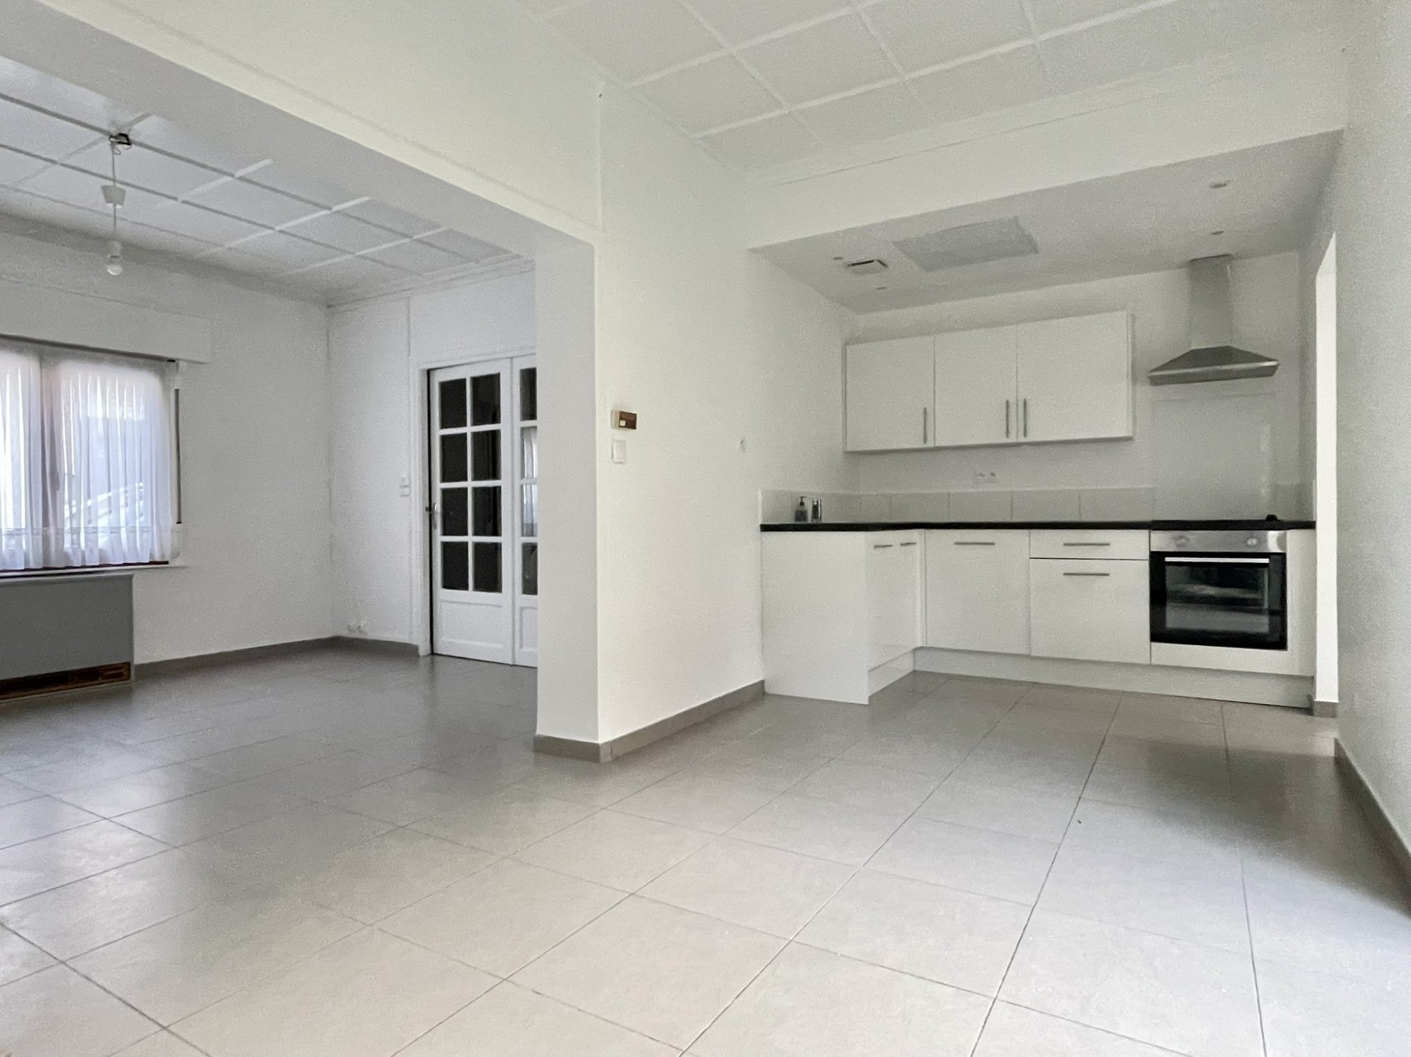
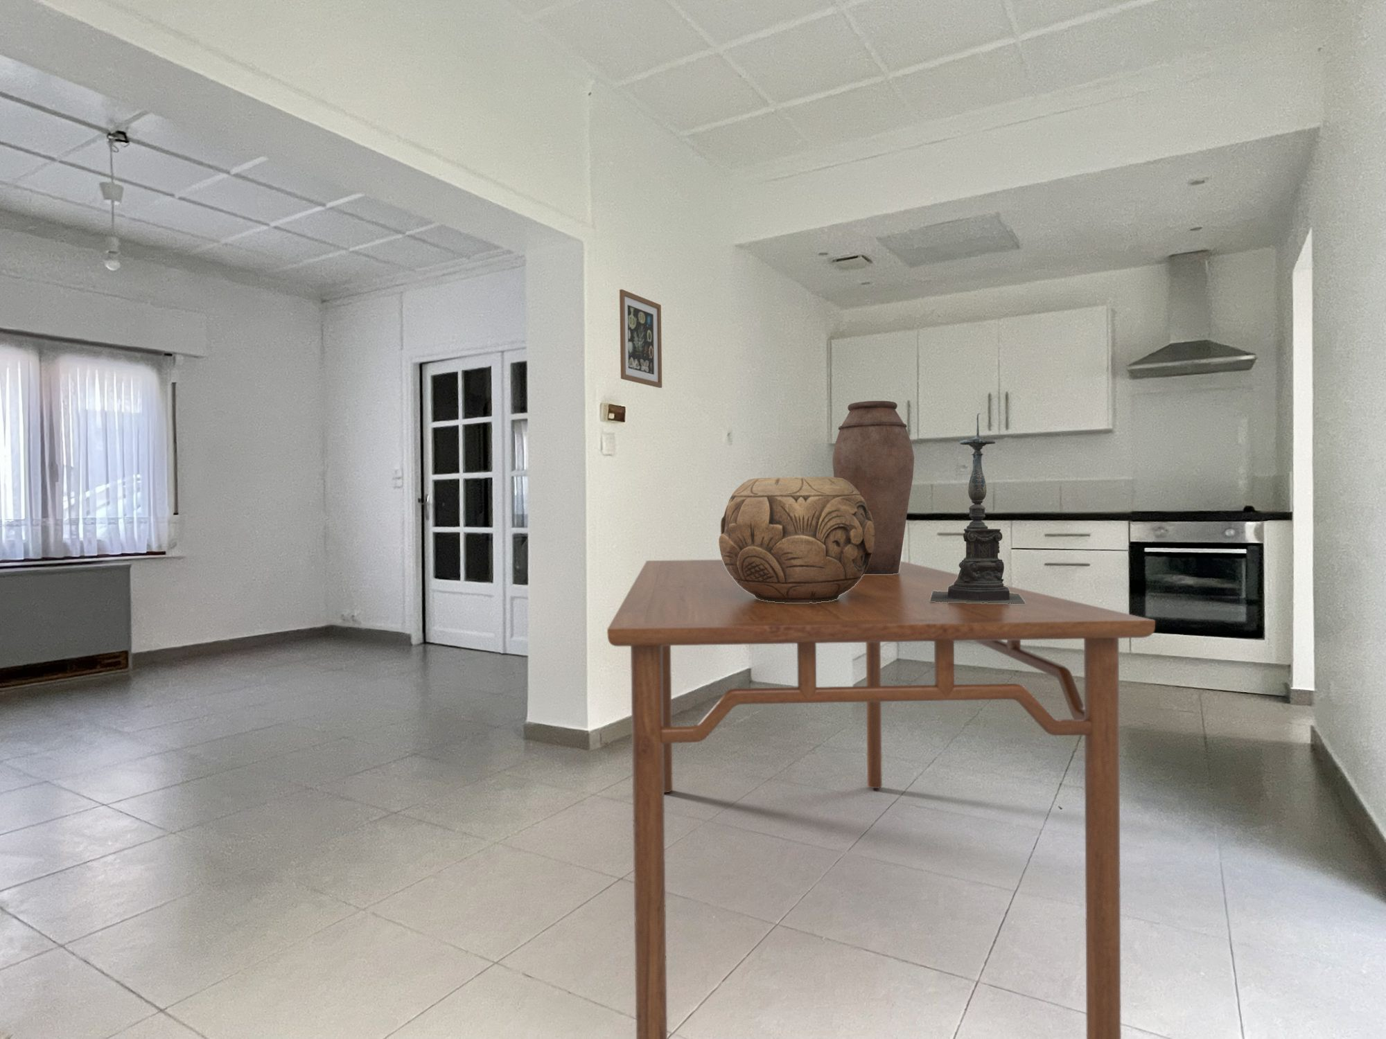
+ vase (872, 488)
+ wall art (641, 341)
+ candle holder (975, 504)
+ decorative bowl (796, 537)
+ dining table (803, 703)
